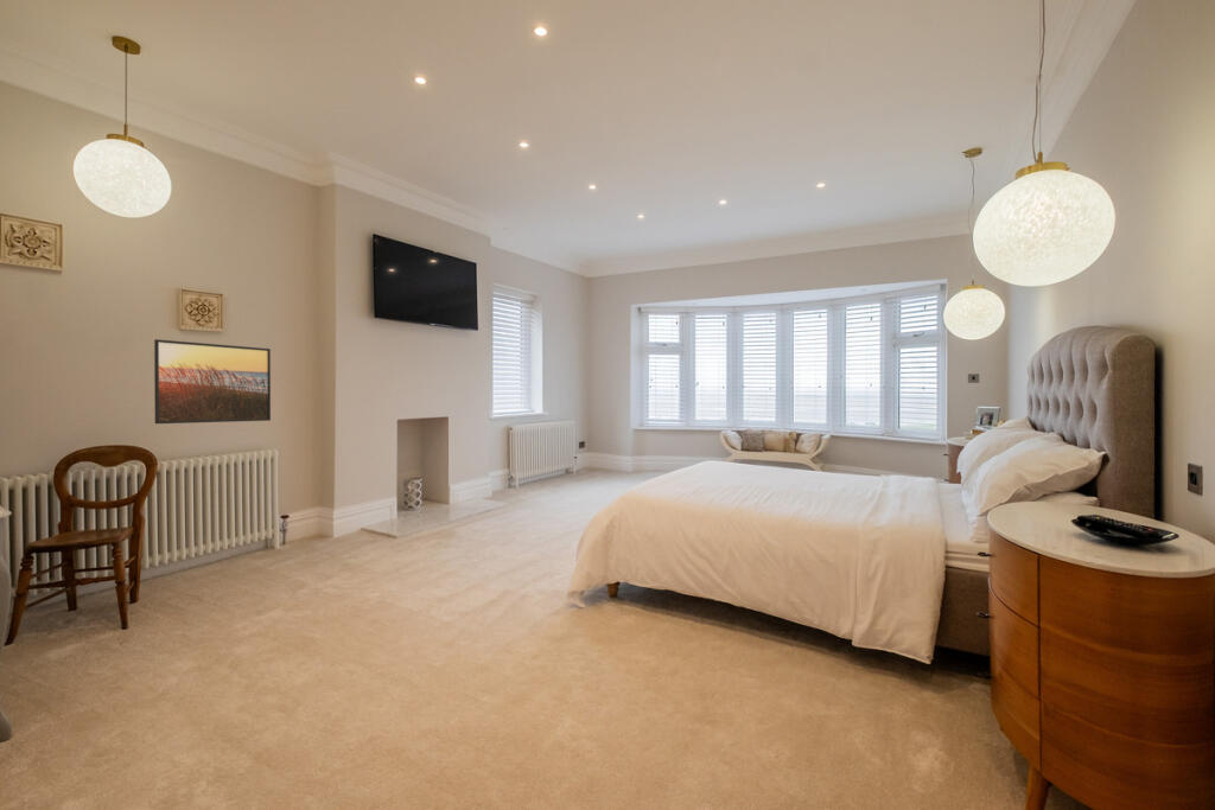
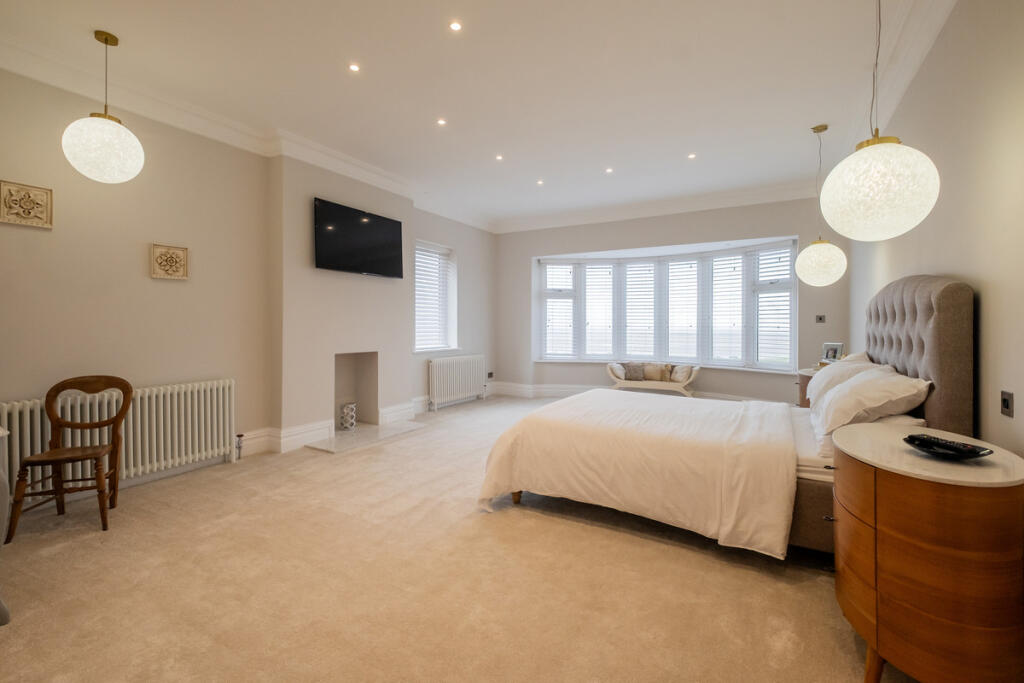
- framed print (217, 383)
